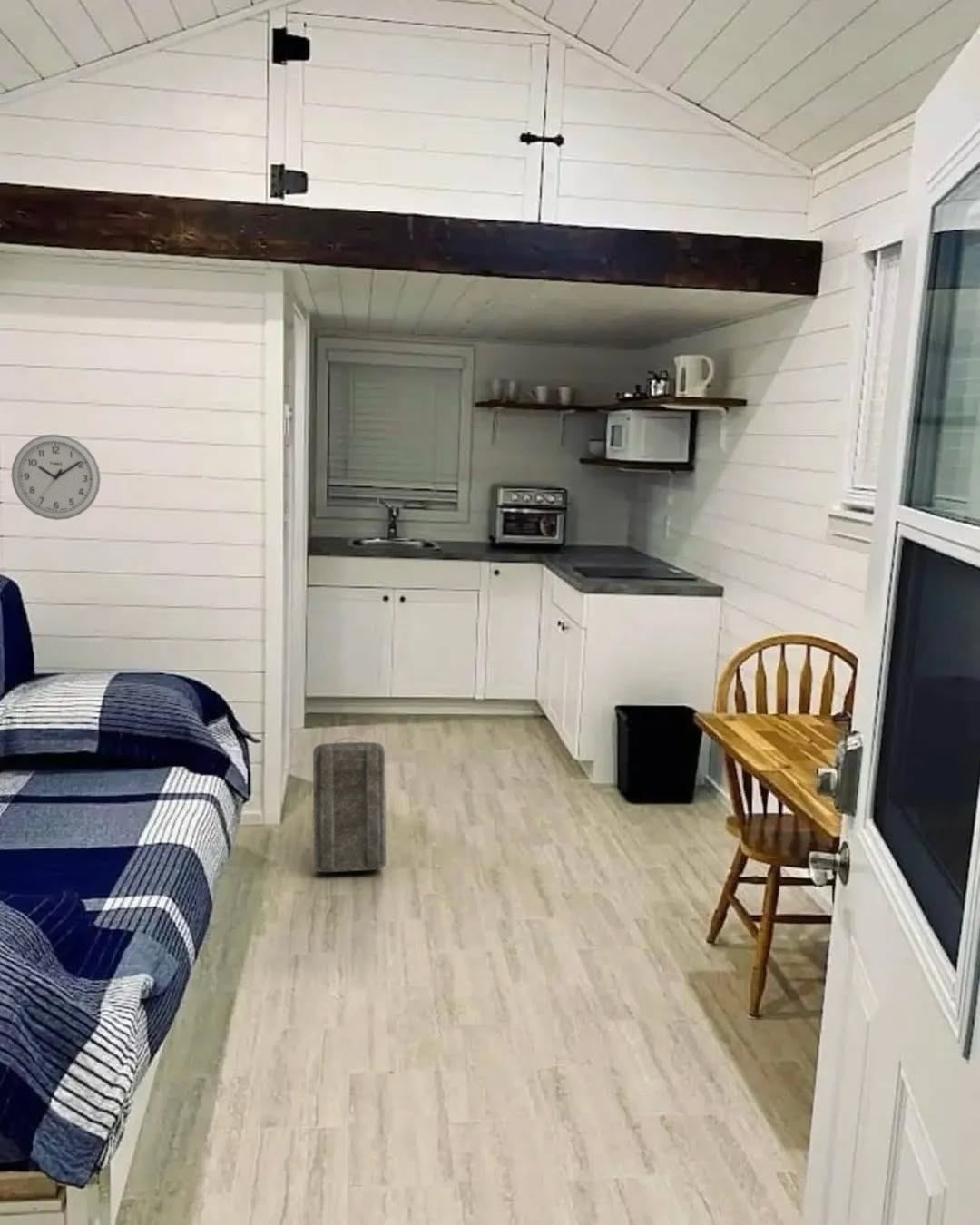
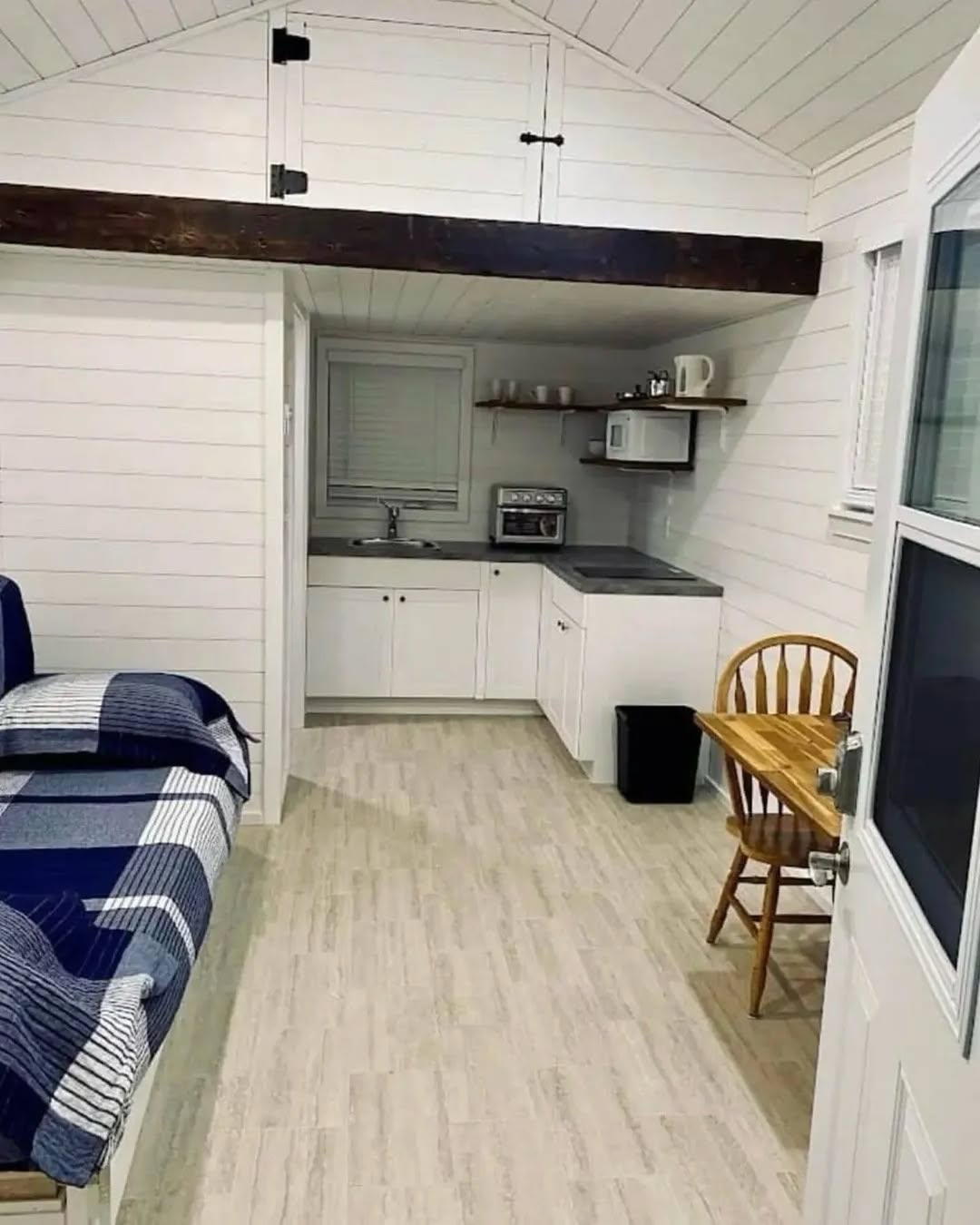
- backpack (349, 804)
- wall clock (55, 477)
